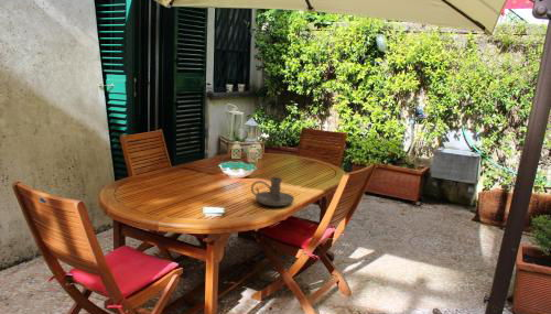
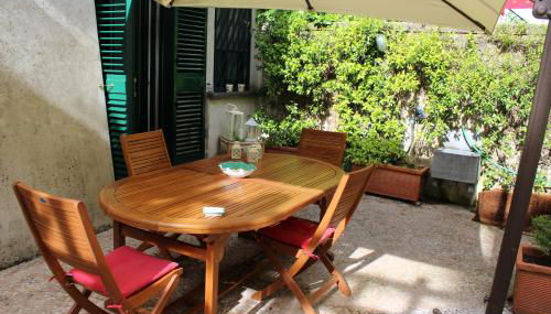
- candle holder (271, 190)
